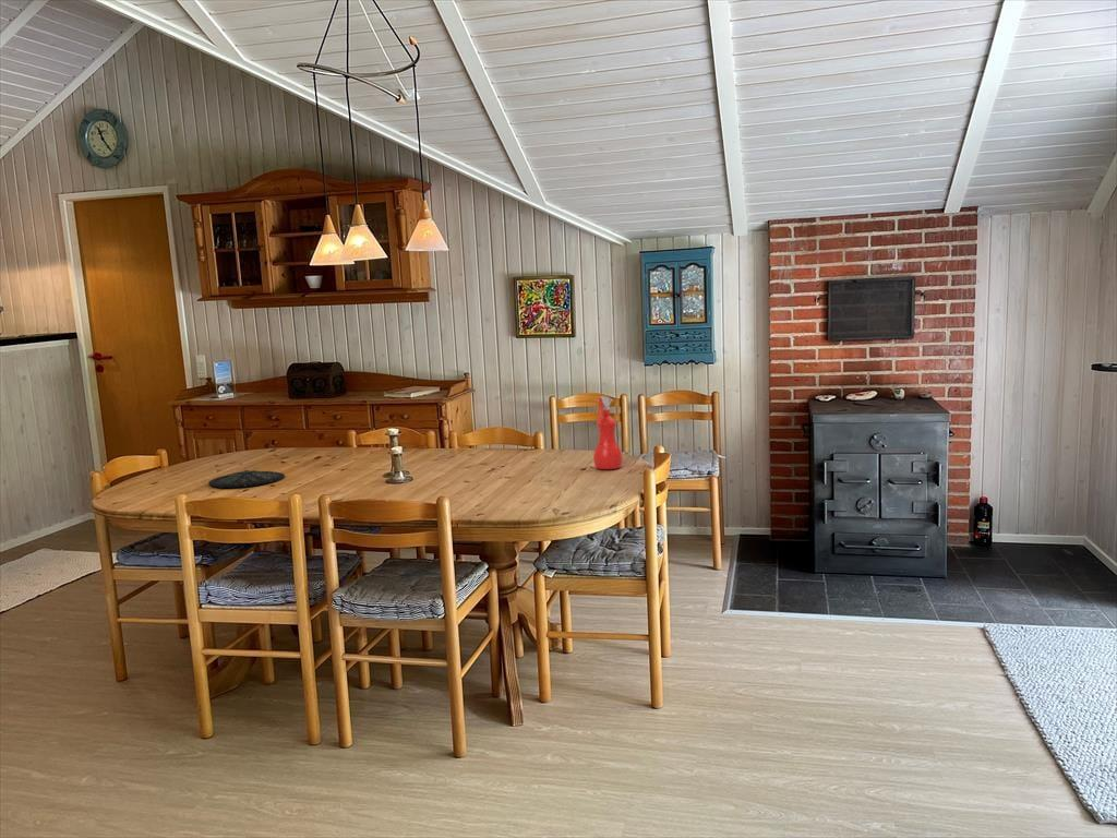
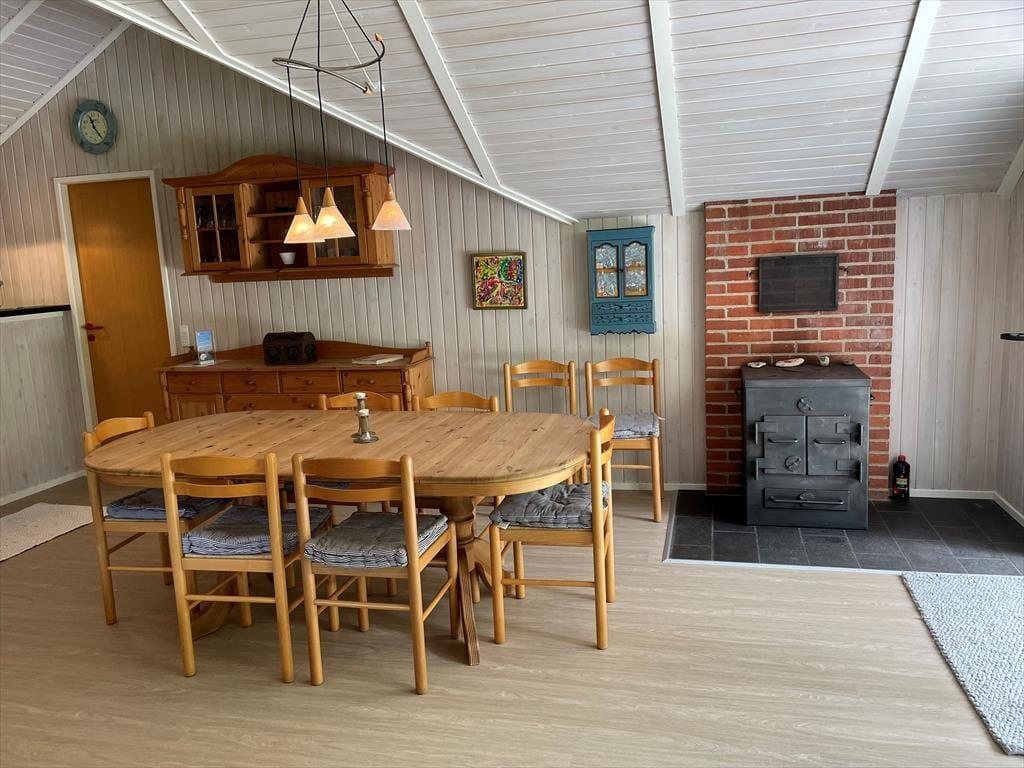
- plate (247, 475)
- spray bottle (605, 431)
